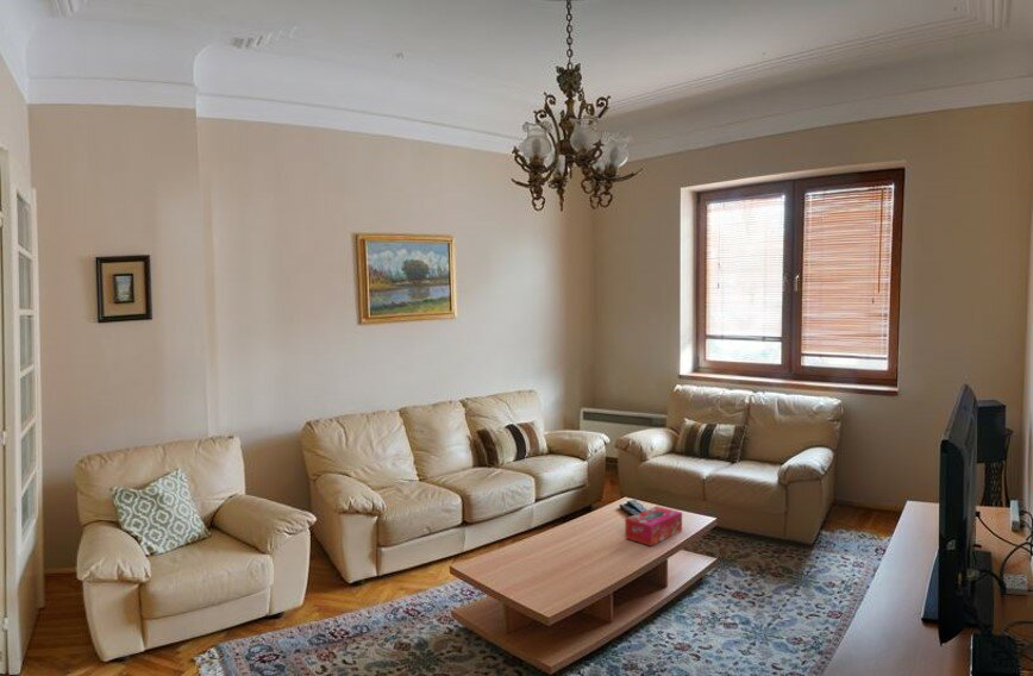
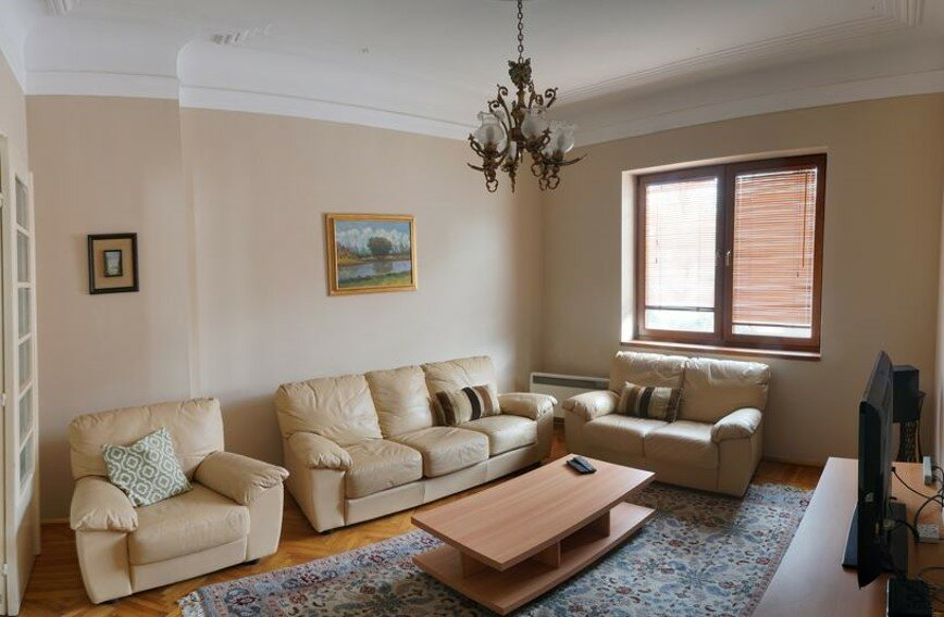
- tissue box (653, 525)
